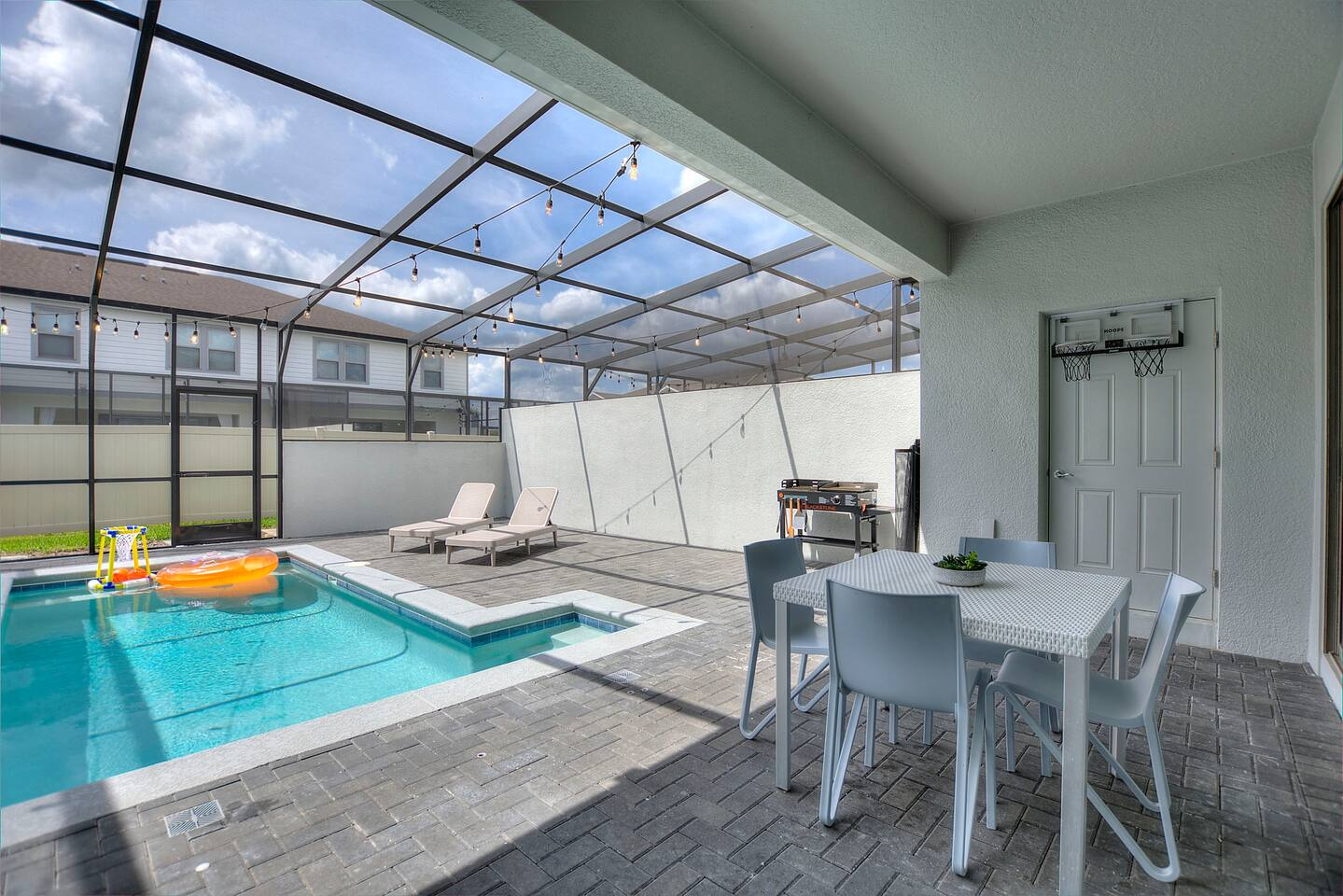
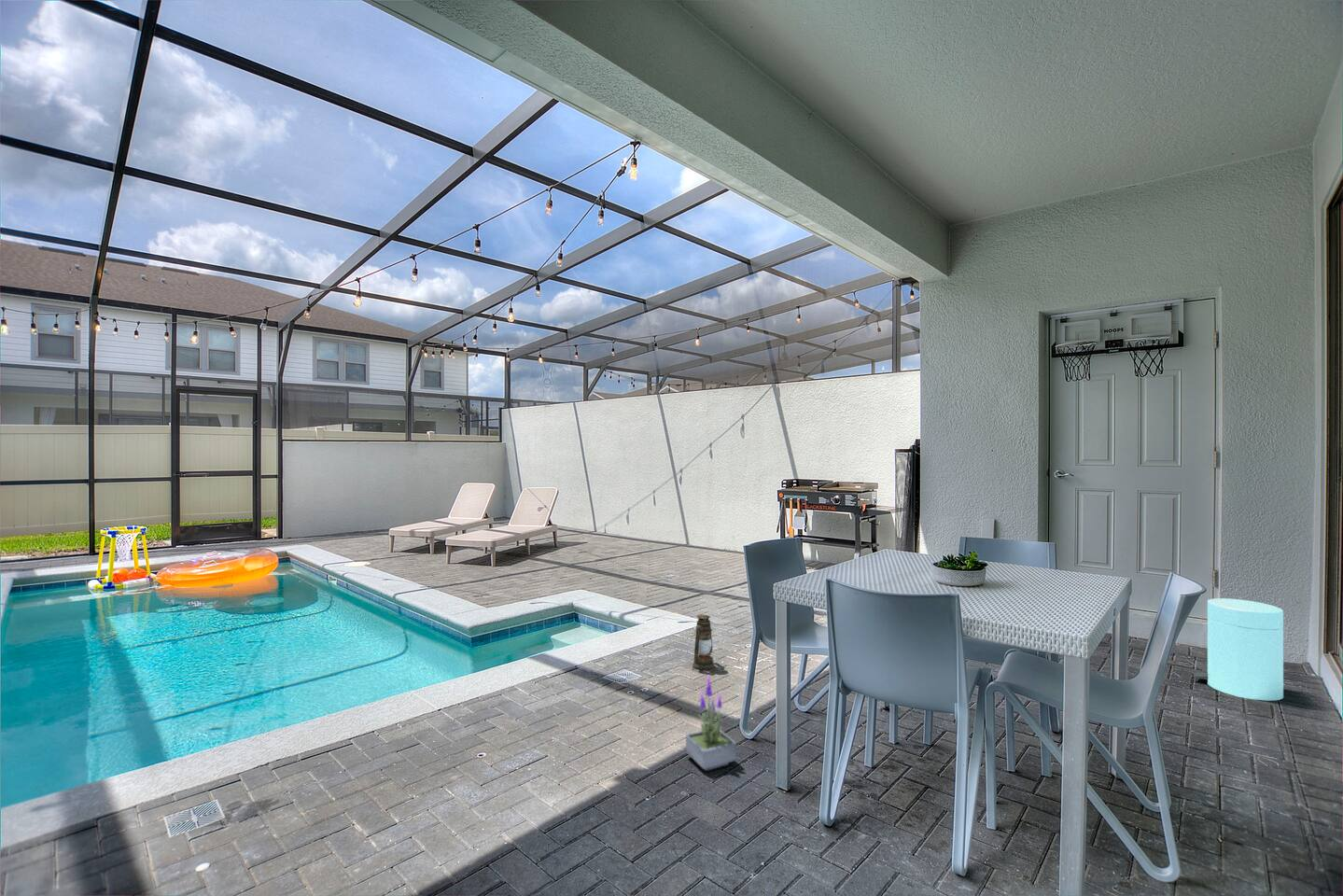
+ lantern (702, 639)
+ potted plant (710, 717)
+ trash can (1237, 645)
